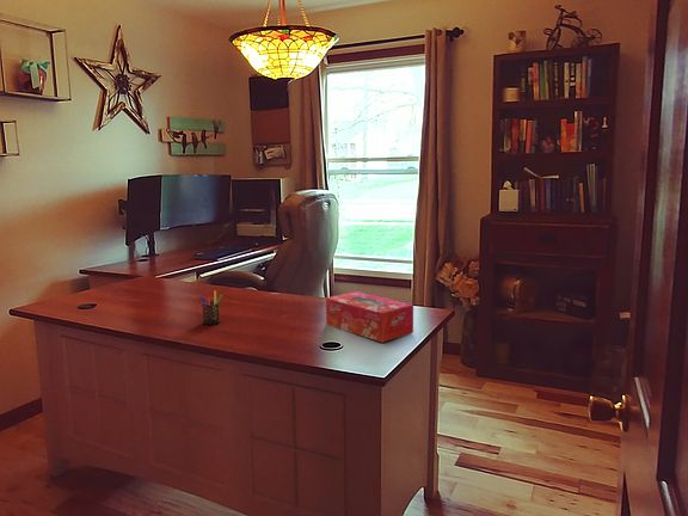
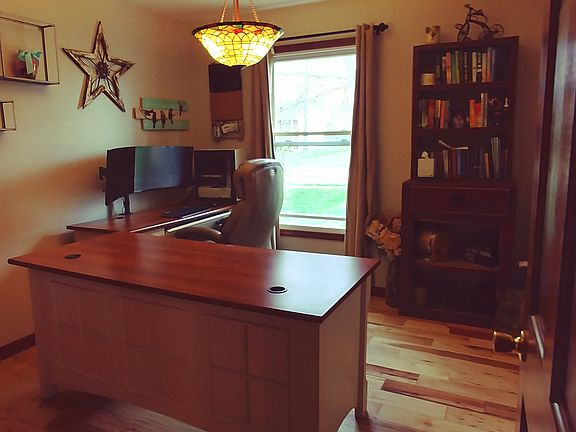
- pen holder (211, 306)
- tissue box (368, 314)
